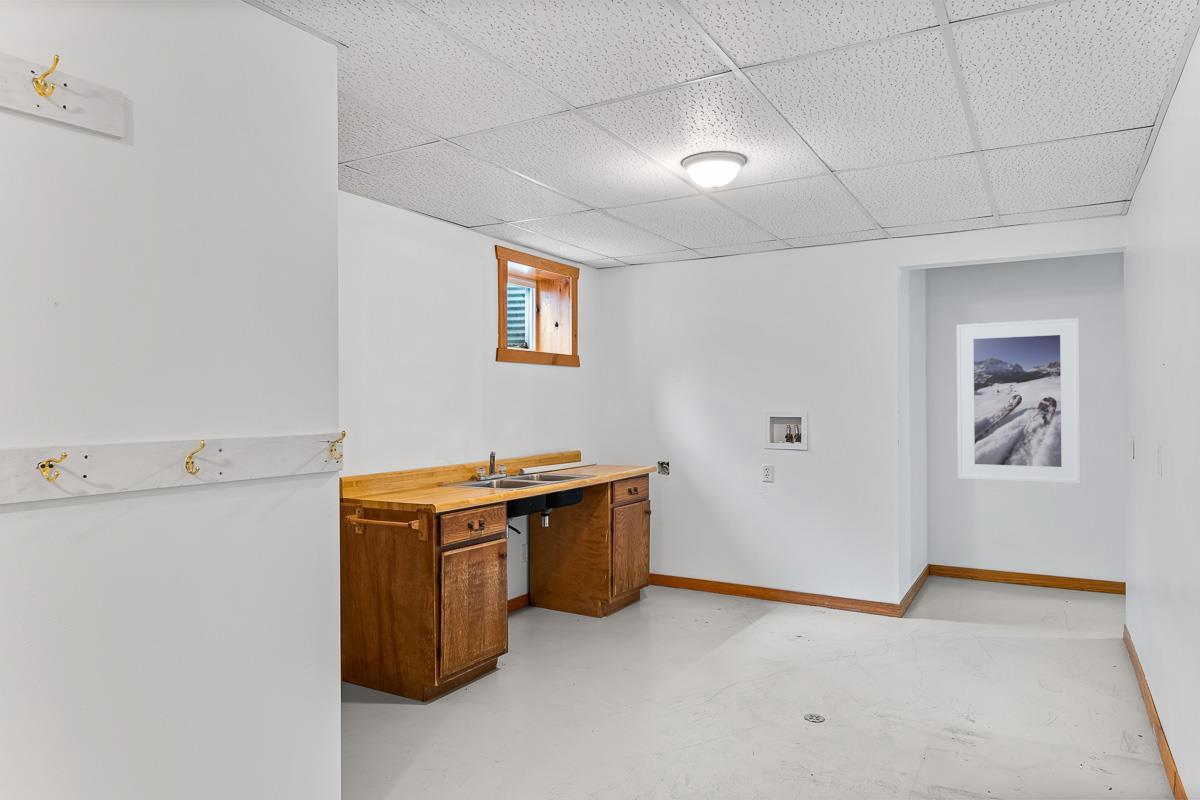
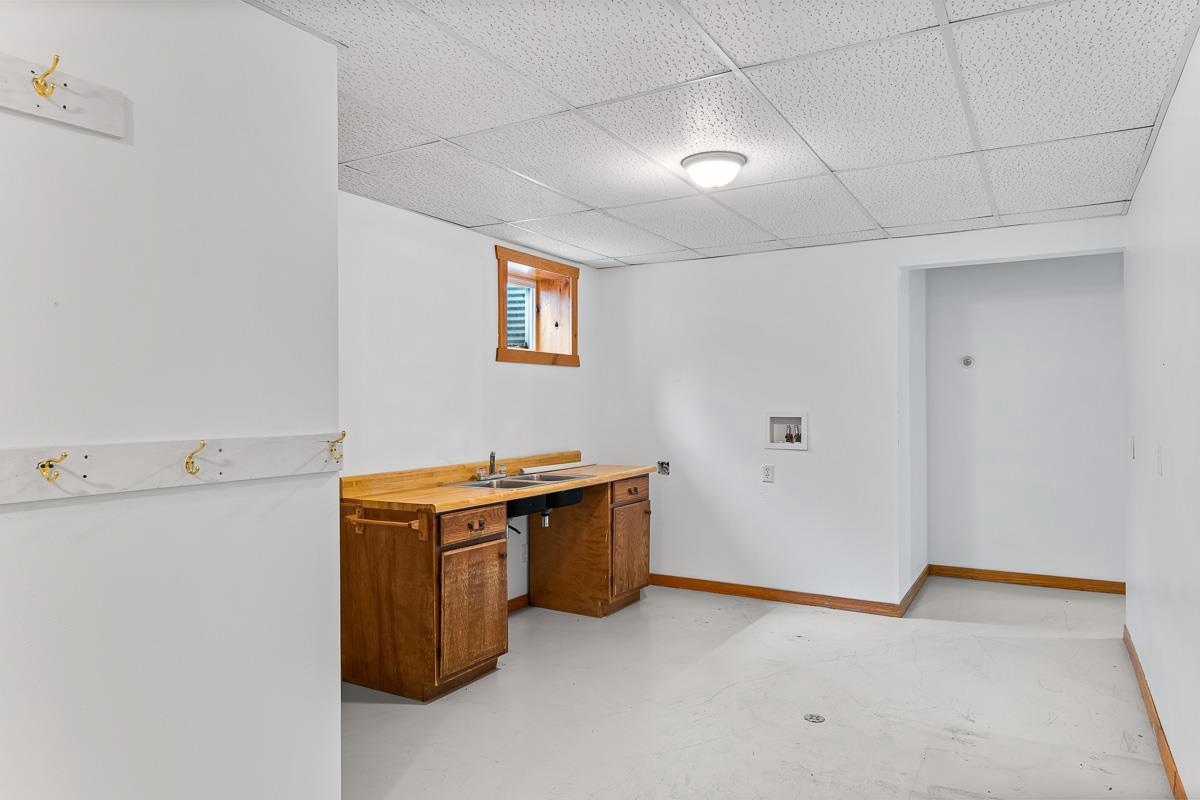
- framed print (1016, 401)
